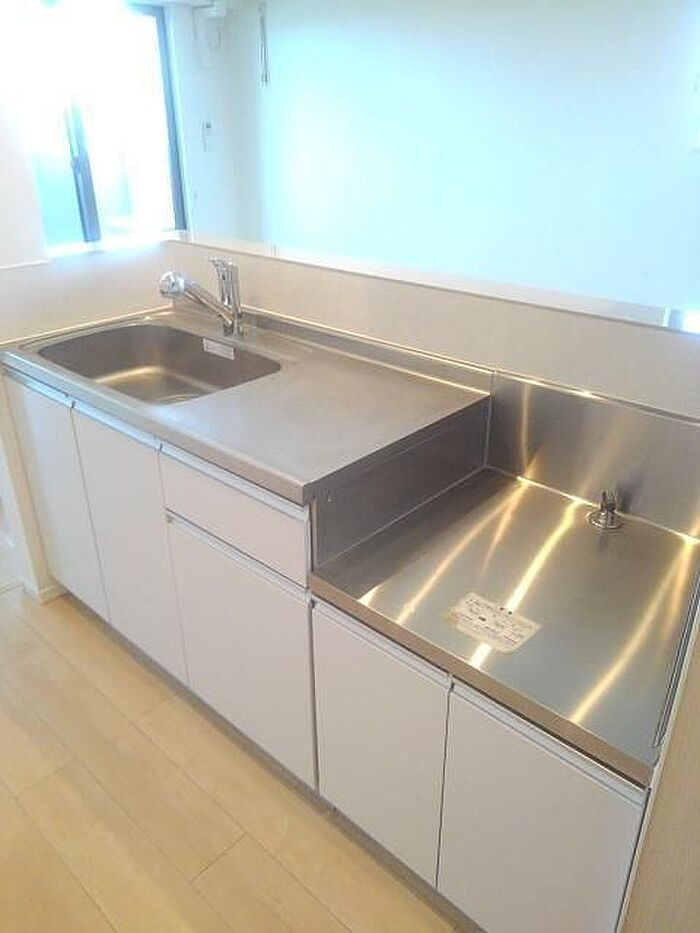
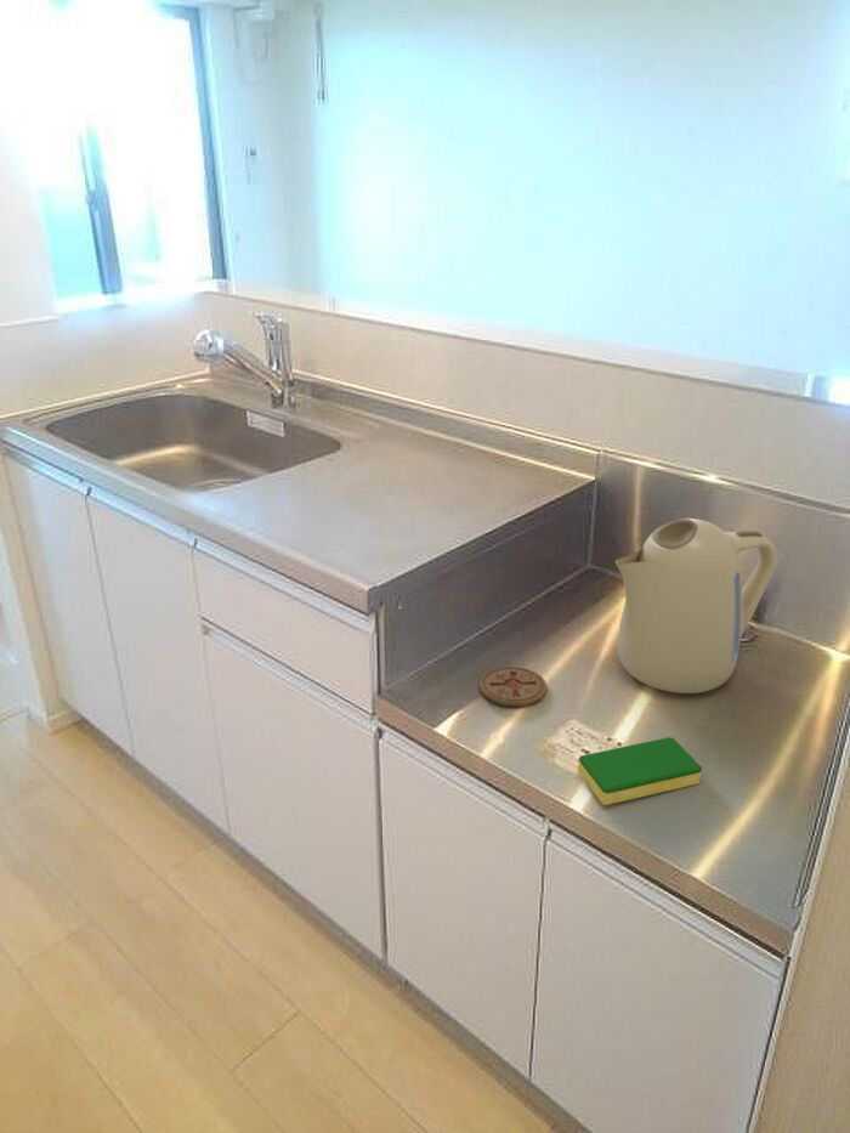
+ coaster (512, 685)
+ dish sponge (639, 769)
+ kettle (691, 596)
